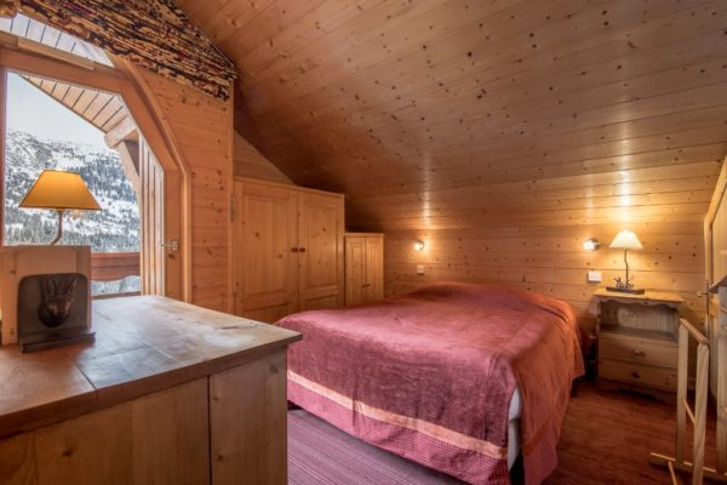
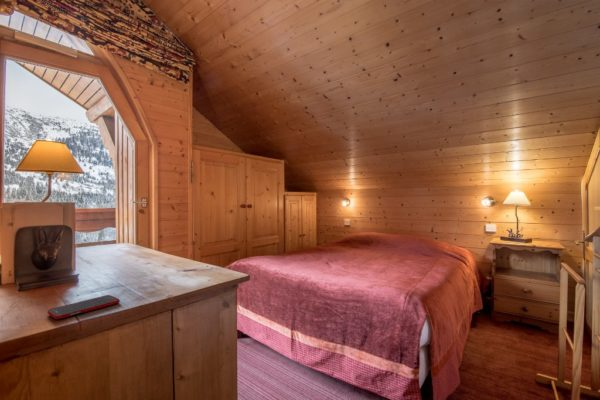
+ cell phone (85, 306)
